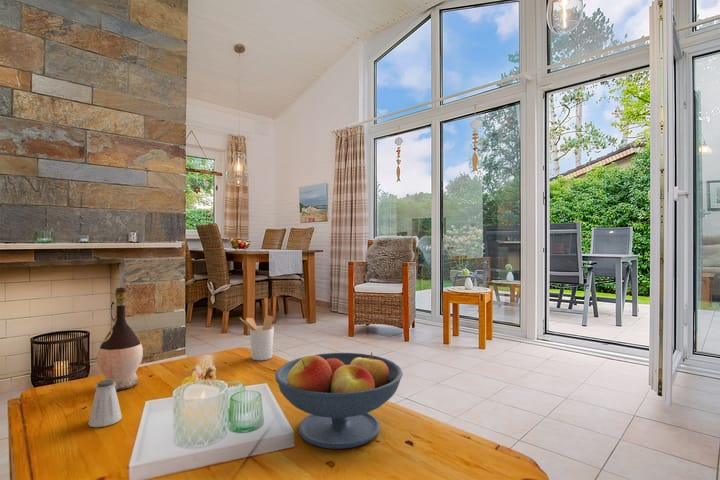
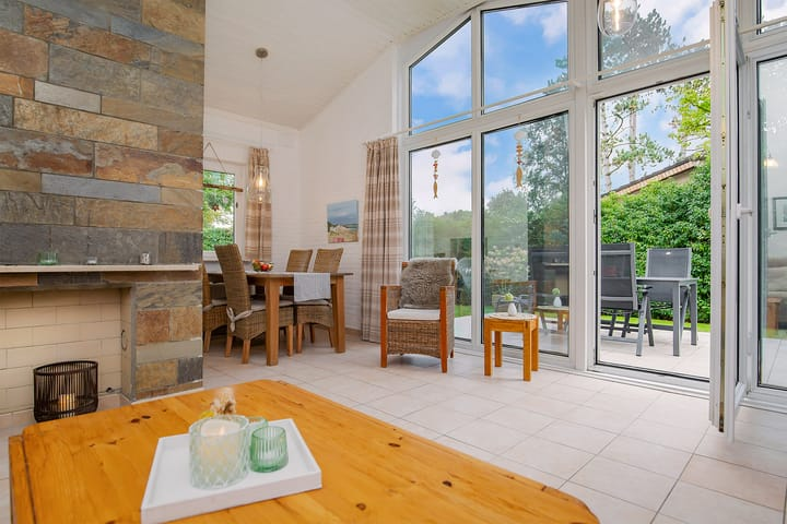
- wine bottle (120, 336)
- saltshaker (105, 401)
- fruit bowl (339, 388)
- utensil holder (256, 336)
